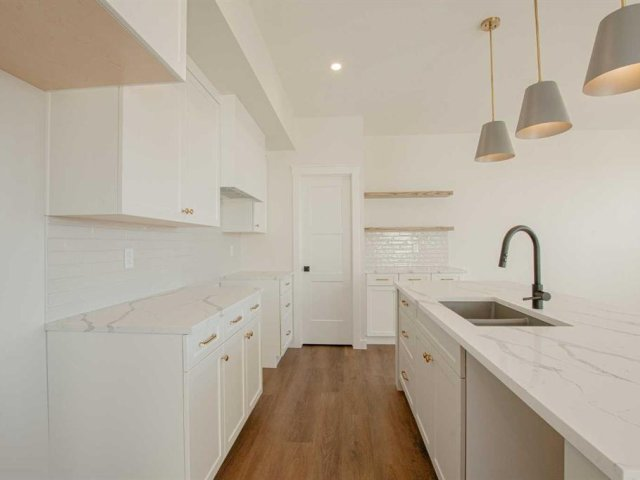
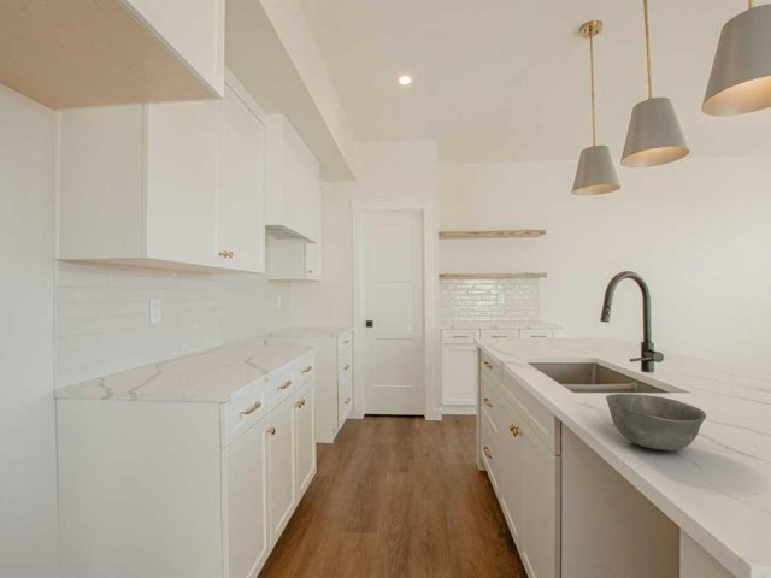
+ bowl (653, 424)
